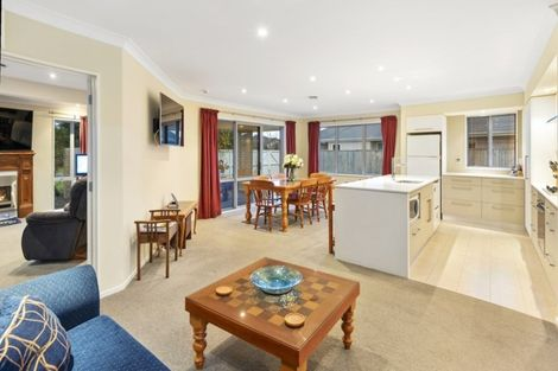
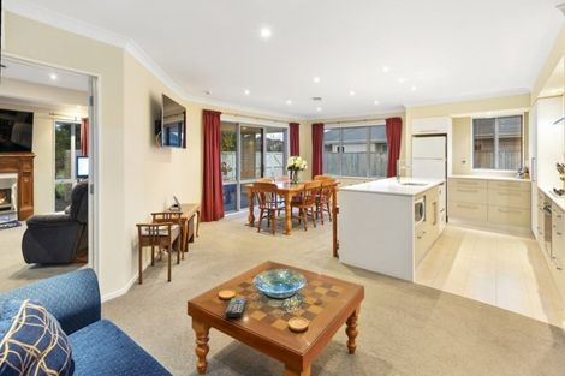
+ remote control (236, 306)
